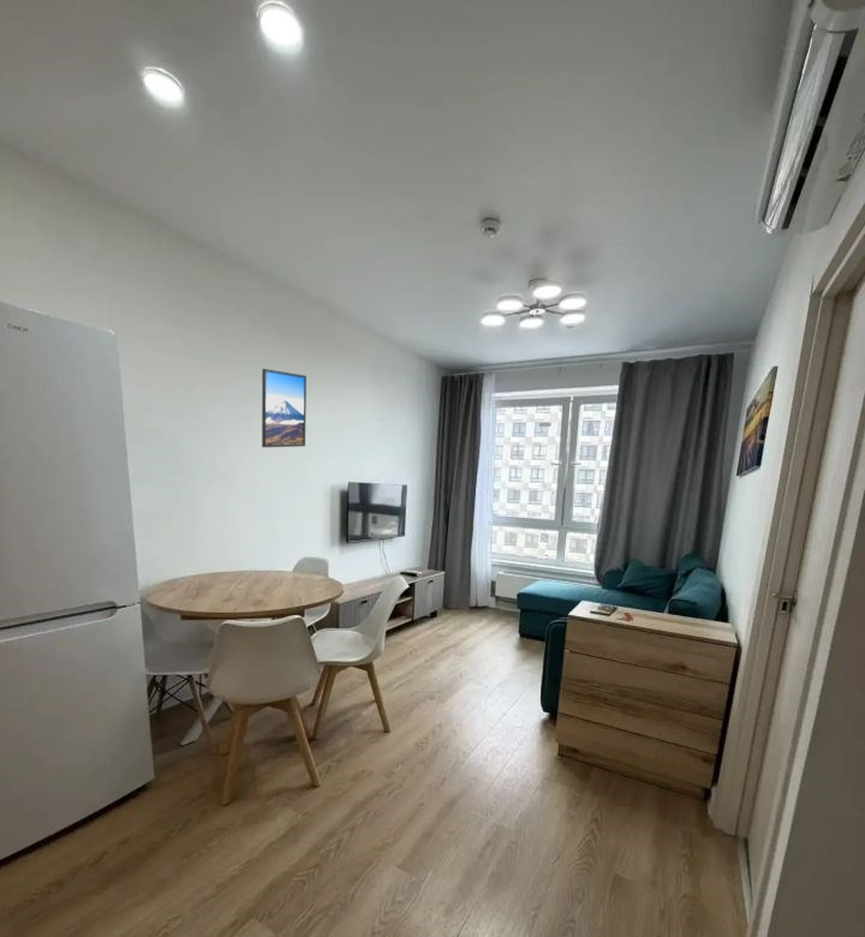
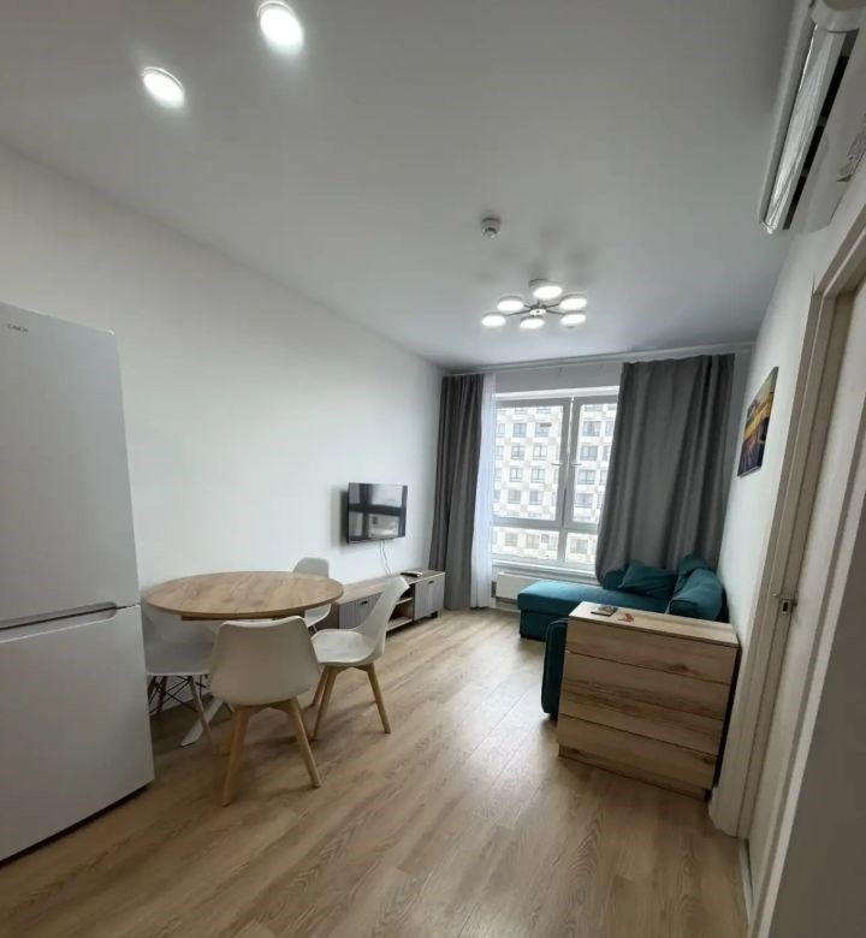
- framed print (285, 410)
